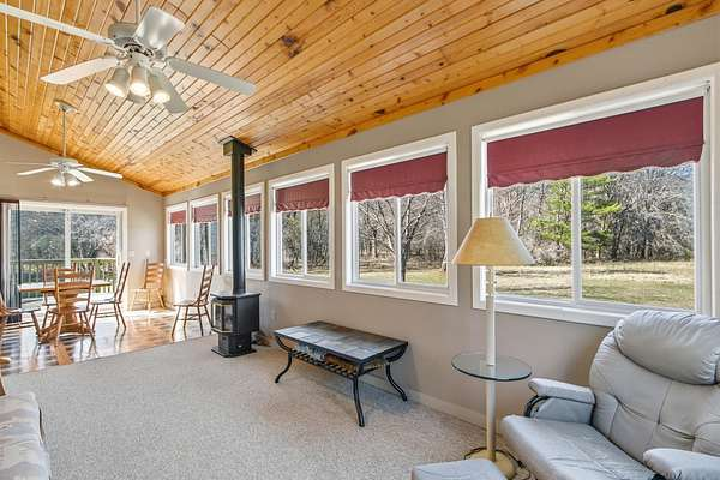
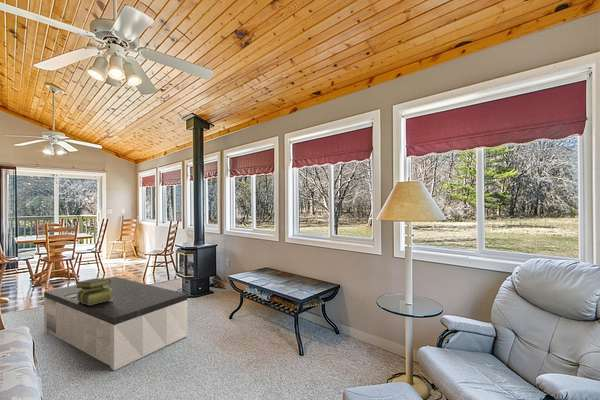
+ stack of books (93, 290)
+ coffee table (114, 309)
